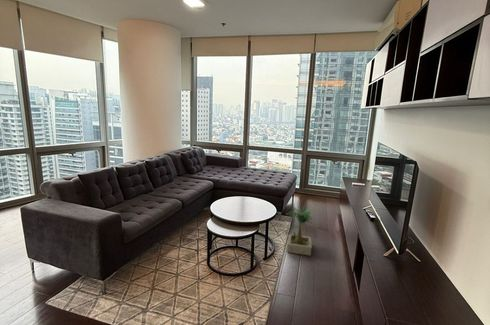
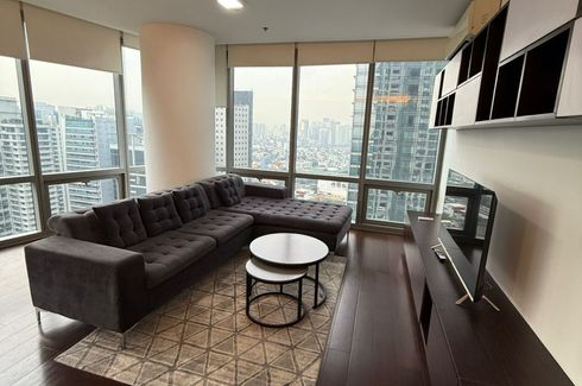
- potted plant (299, 227)
